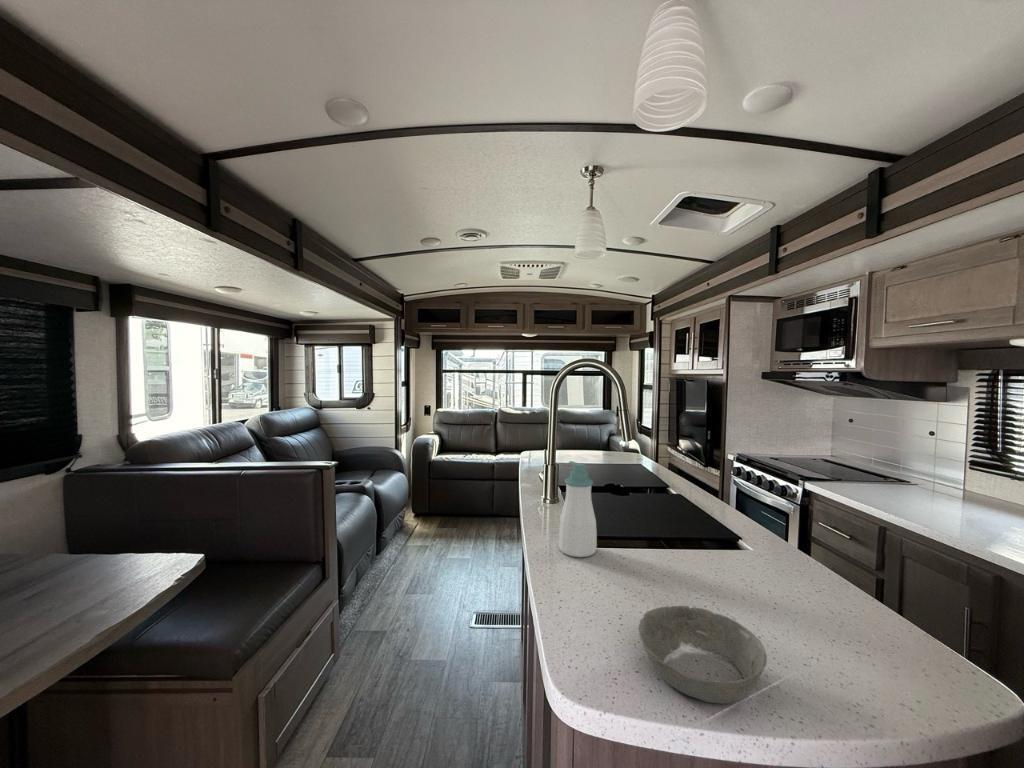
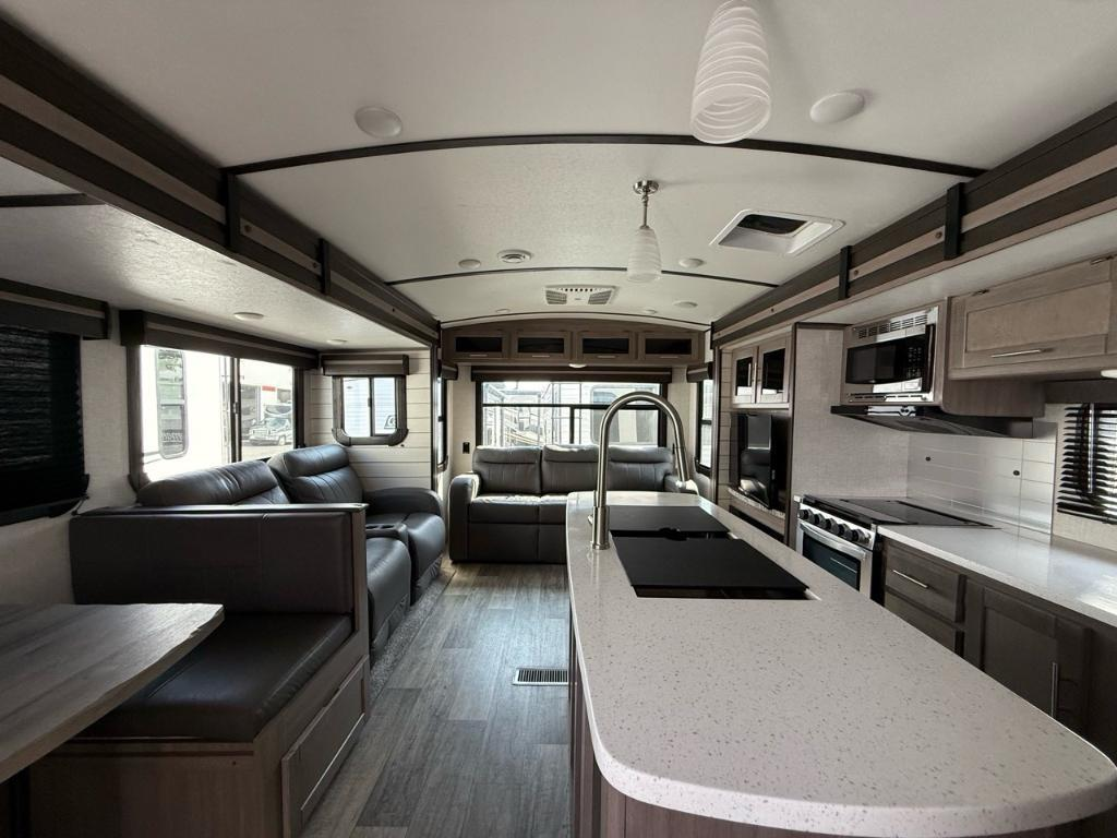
- soap bottle (578, 507)
- bowl (703, 649)
